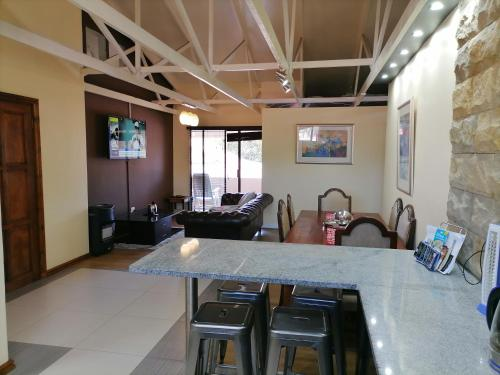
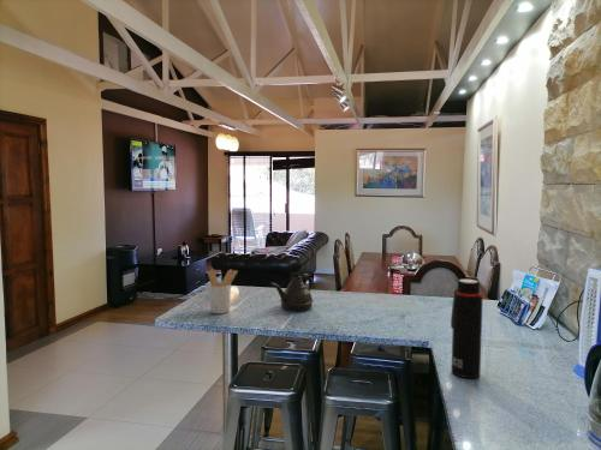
+ utensil holder (224, 289)
+ teapot (291, 292)
+ water bottle (464, 326)
